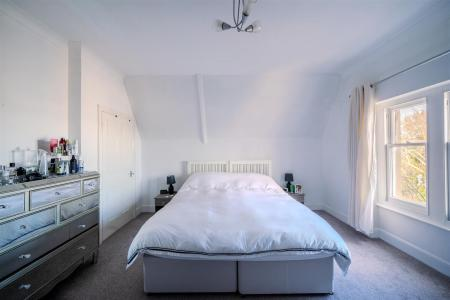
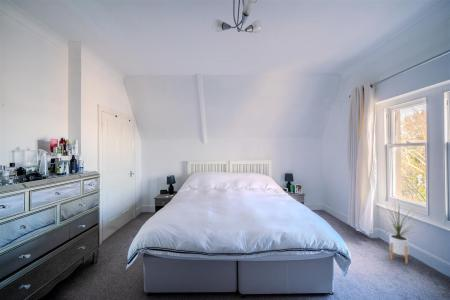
+ house plant (400, 230)
